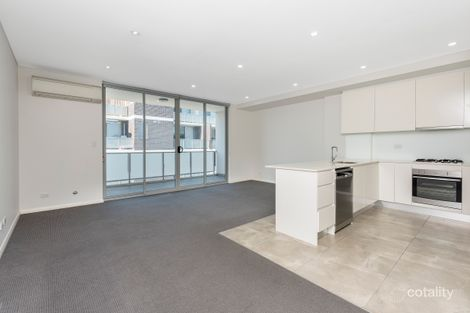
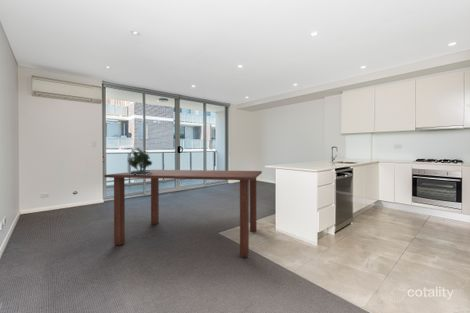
+ dining table (191, 178)
+ potted plant (139, 159)
